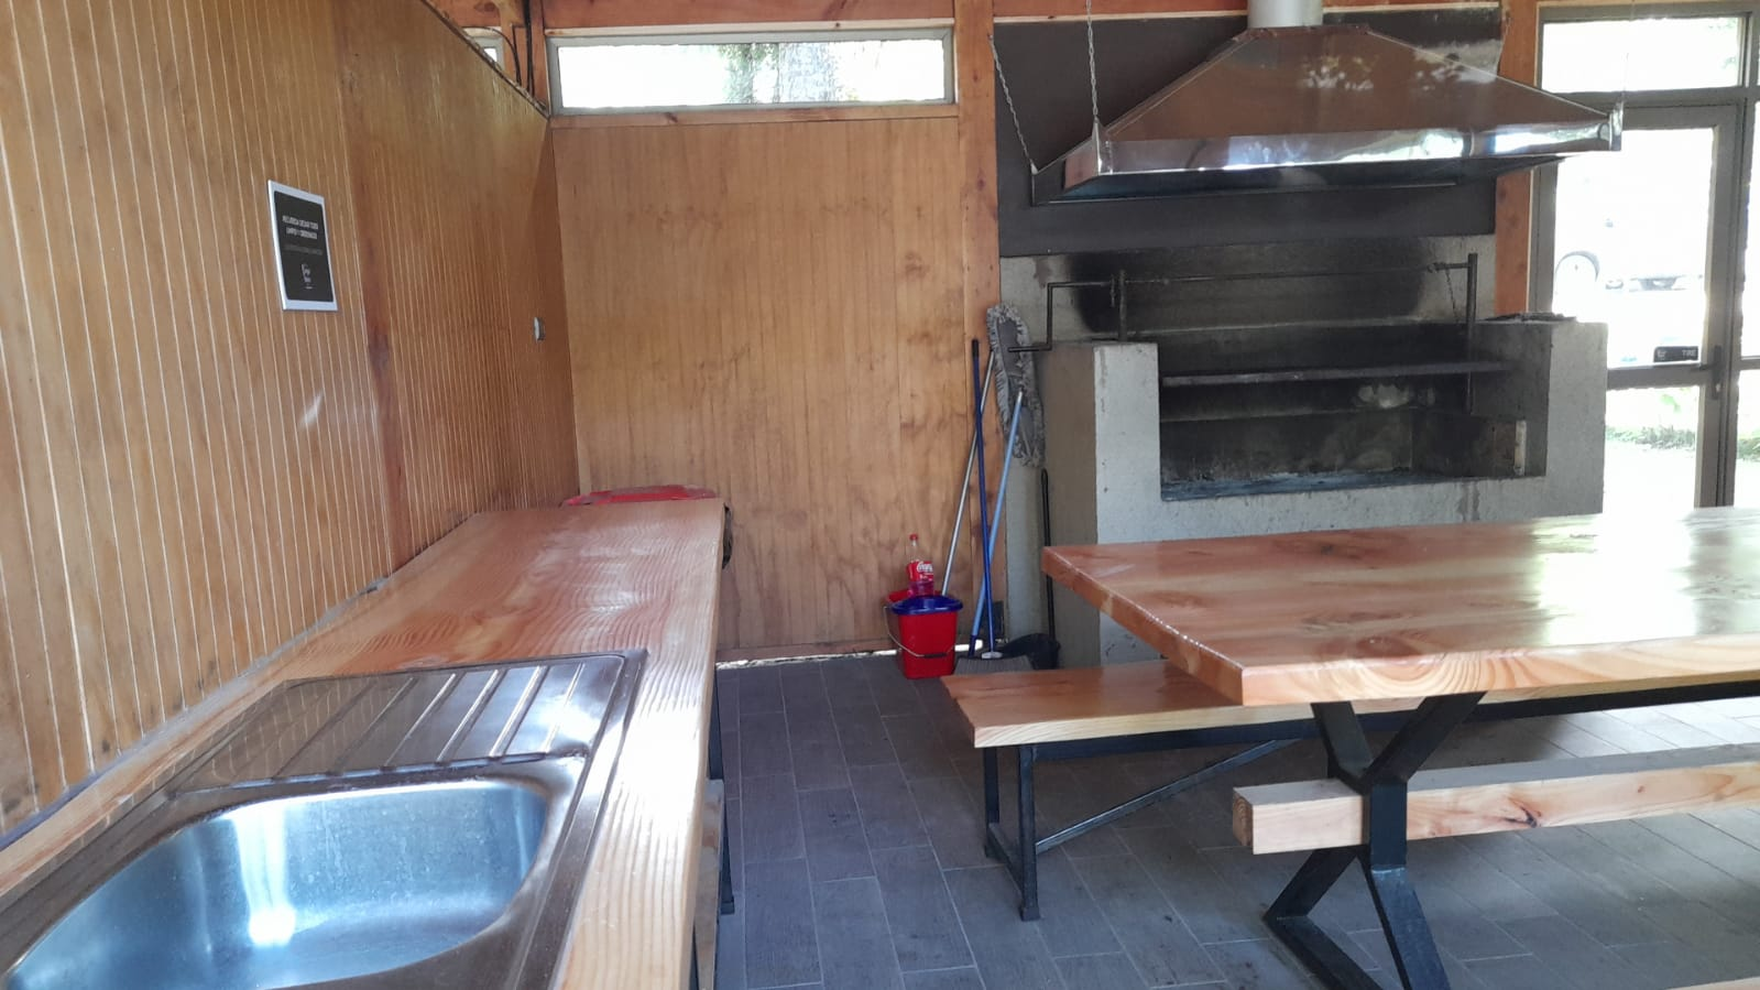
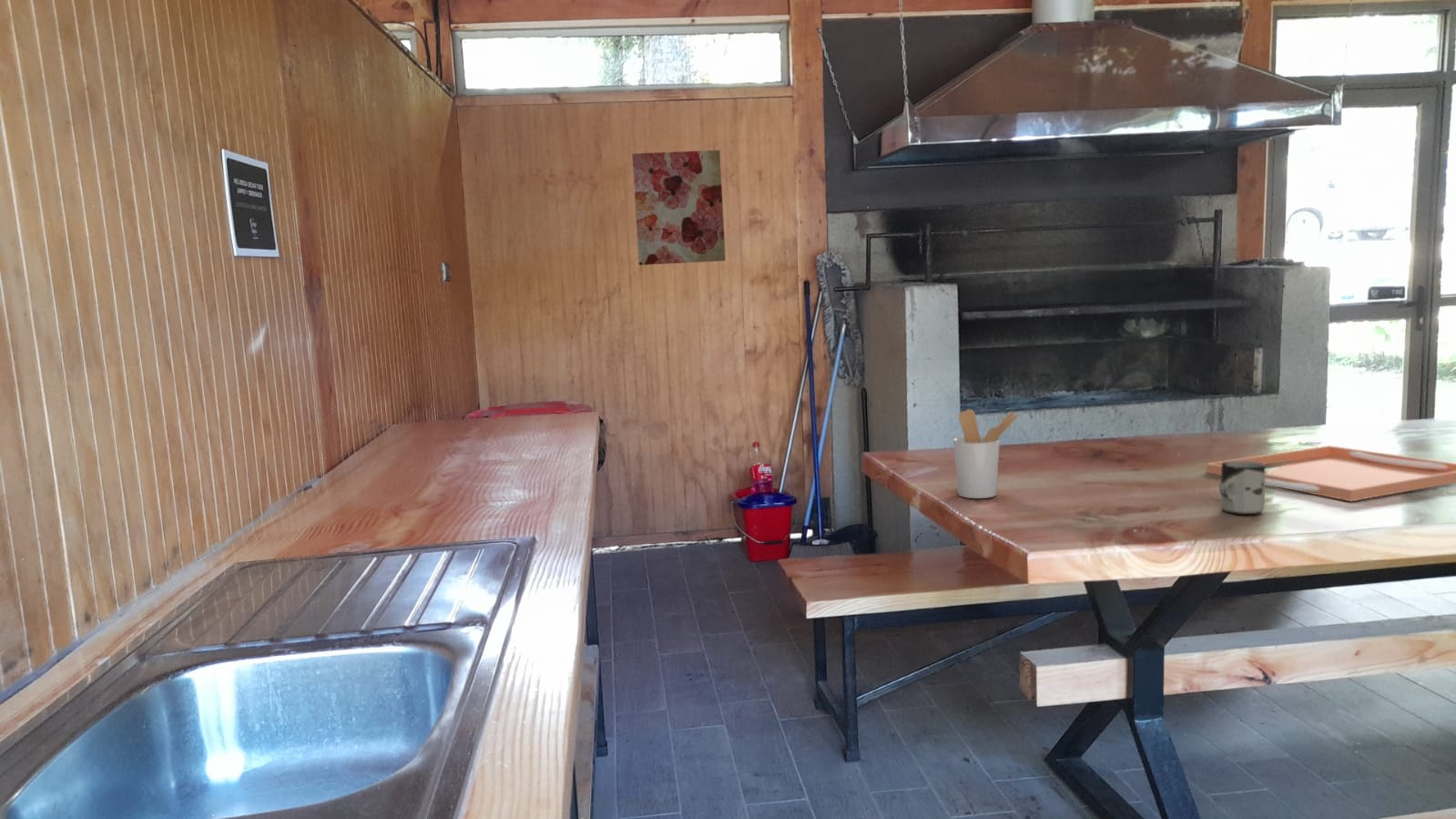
+ serving tray (1339, 470)
+ cup (1237, 488)
+ utensil holder (987, 452)
+ wall art (678, 208)
